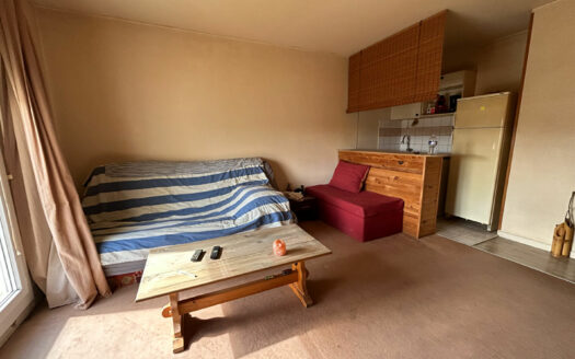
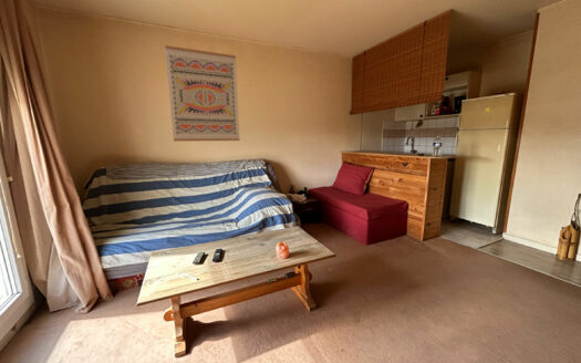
+ wall art (205, 97)
